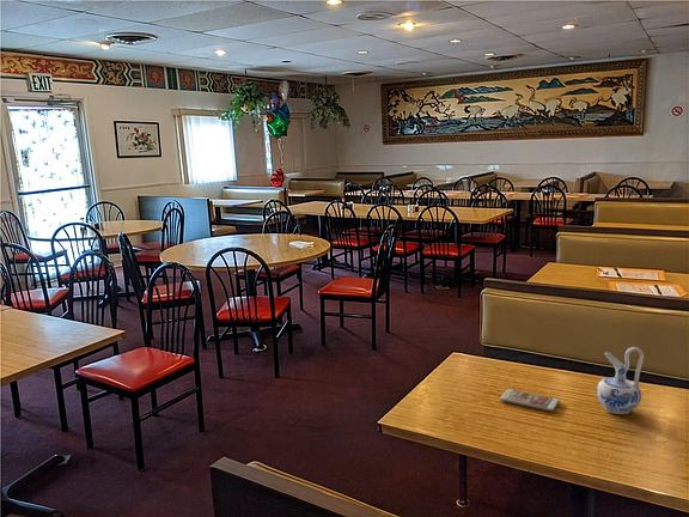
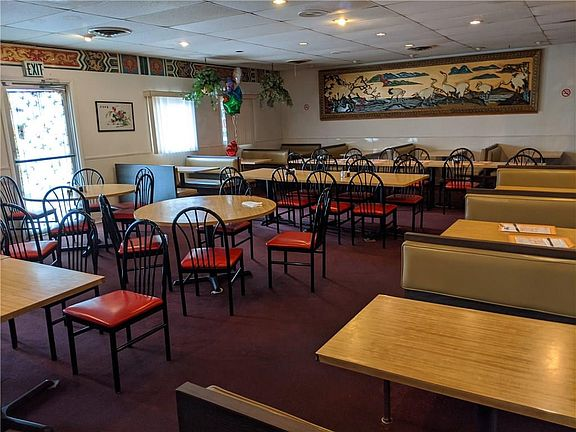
- ceramic pitcher (618, 377)
- smartphone (529, 400)
